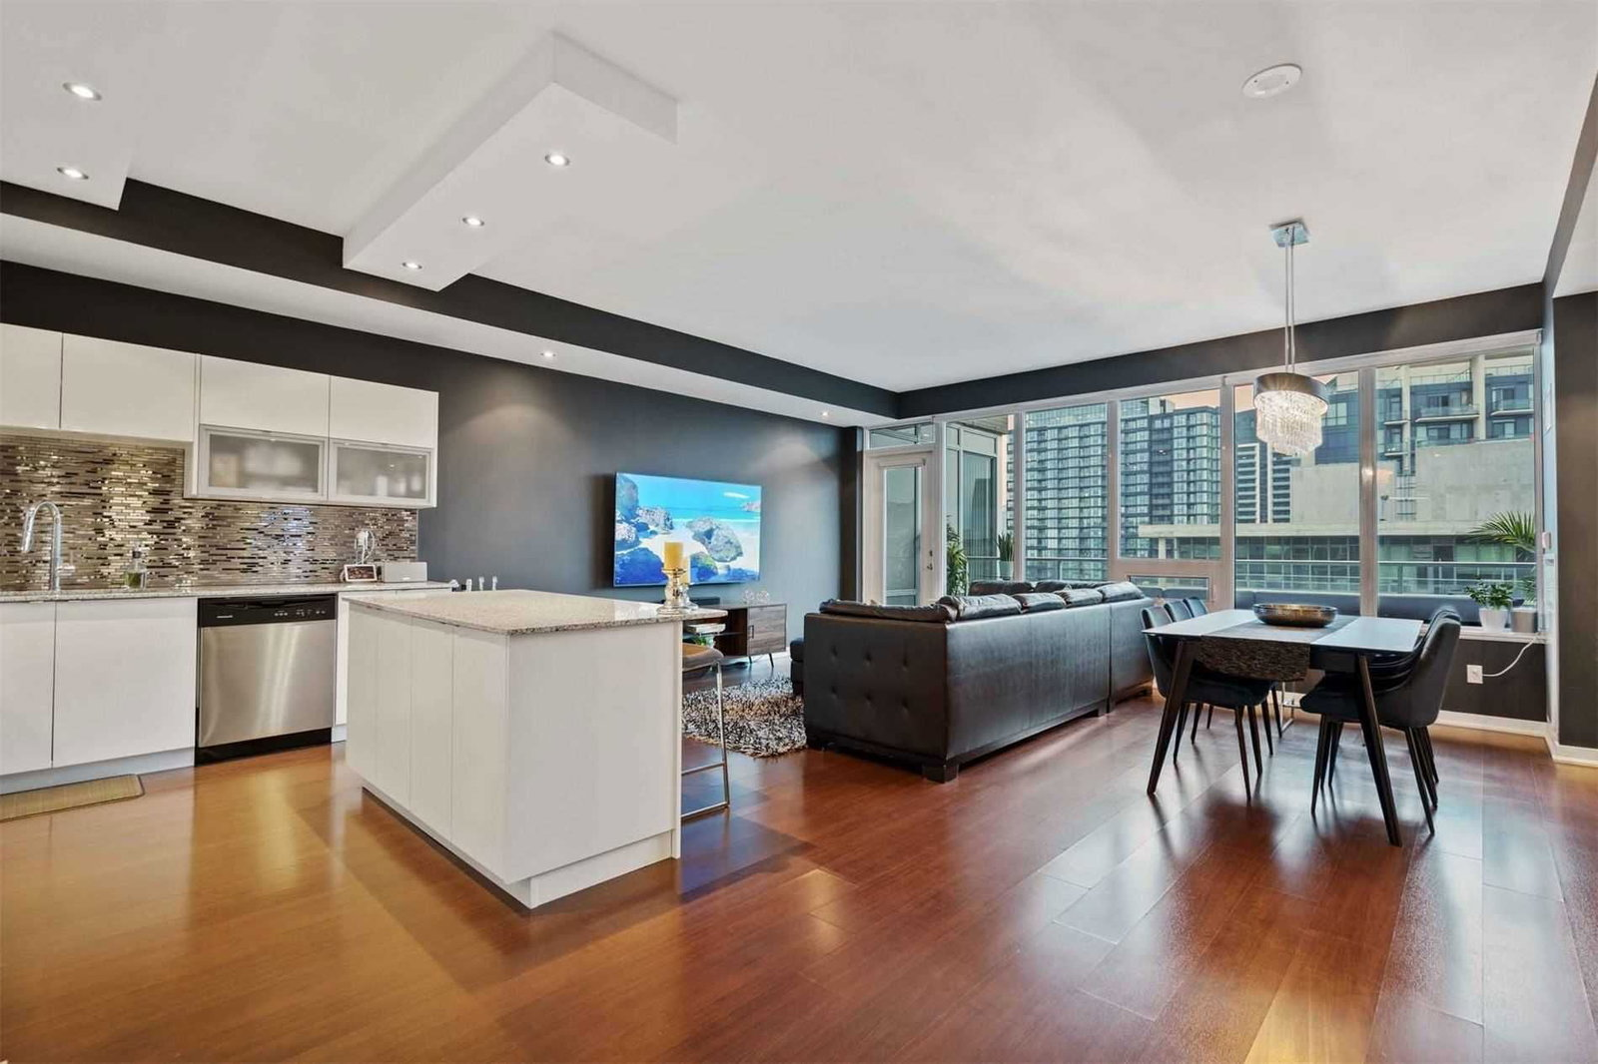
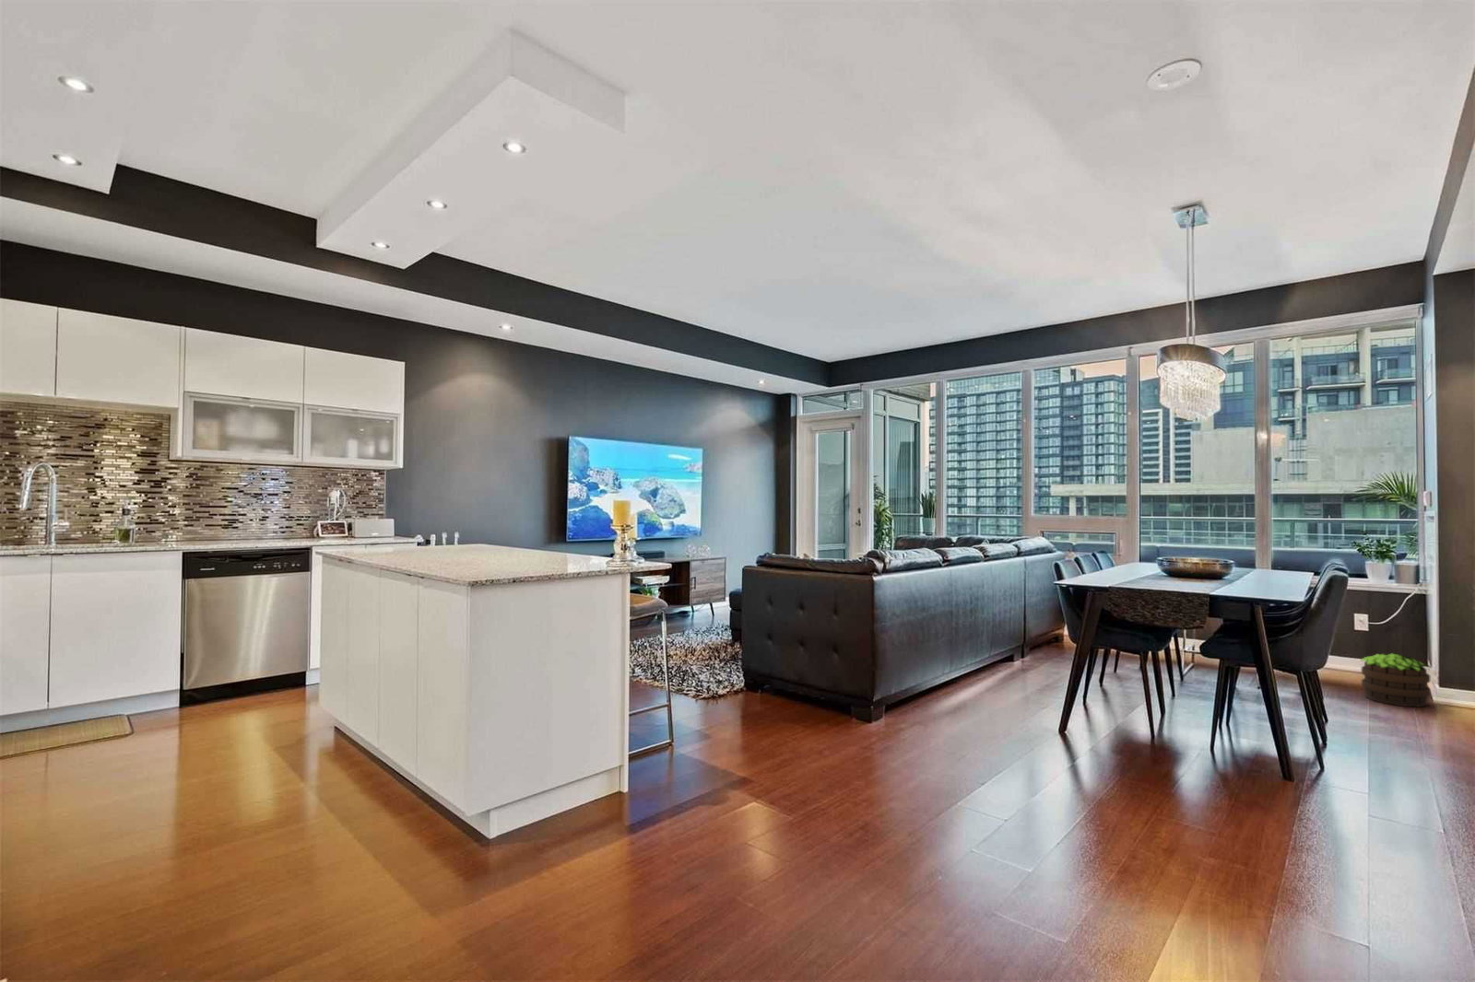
+ potted plant (1395, 677)
